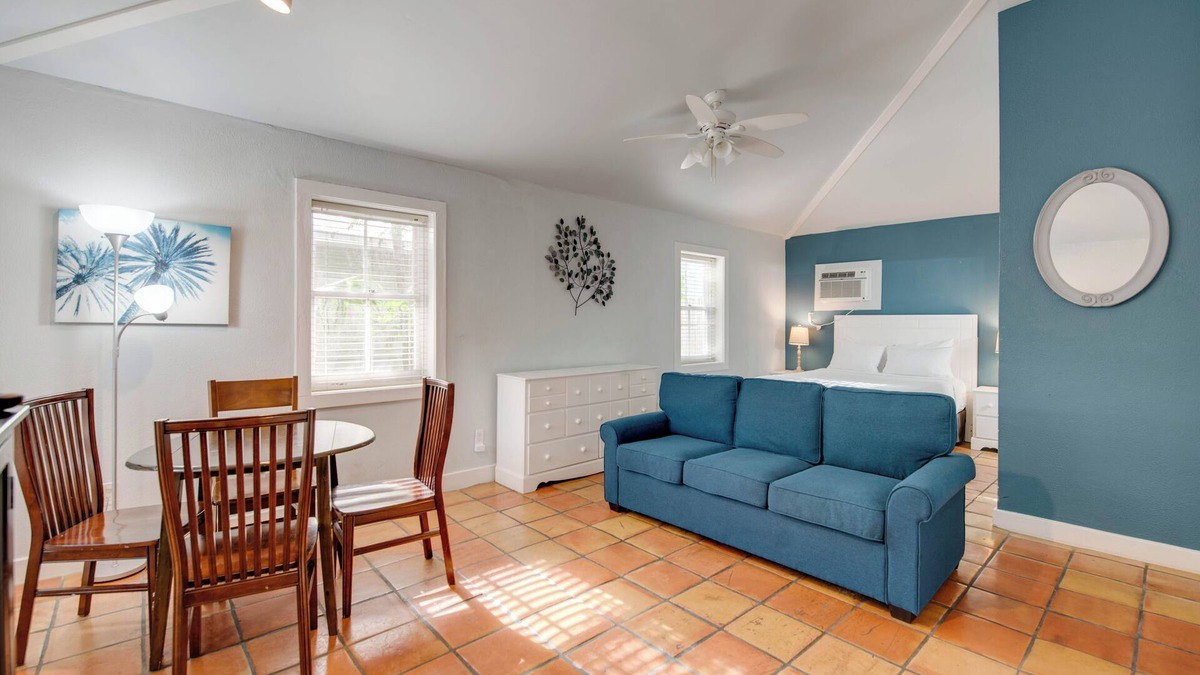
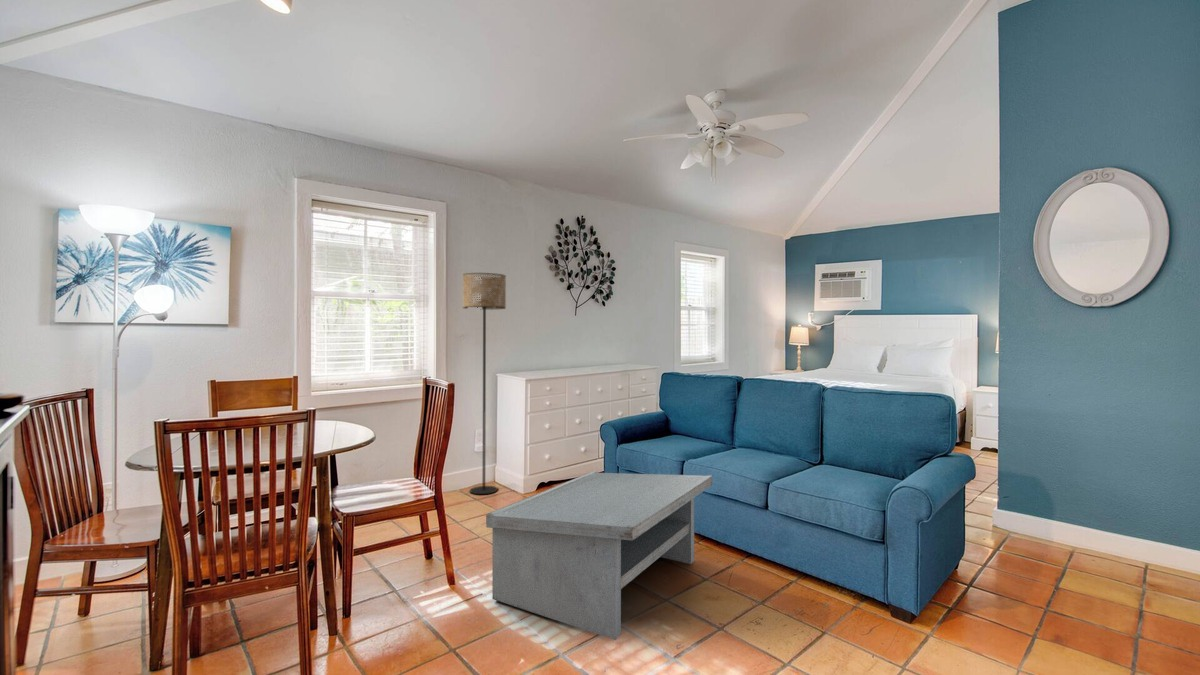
+ coffee table (607, 533)
+ floor lamp (484, 382)
